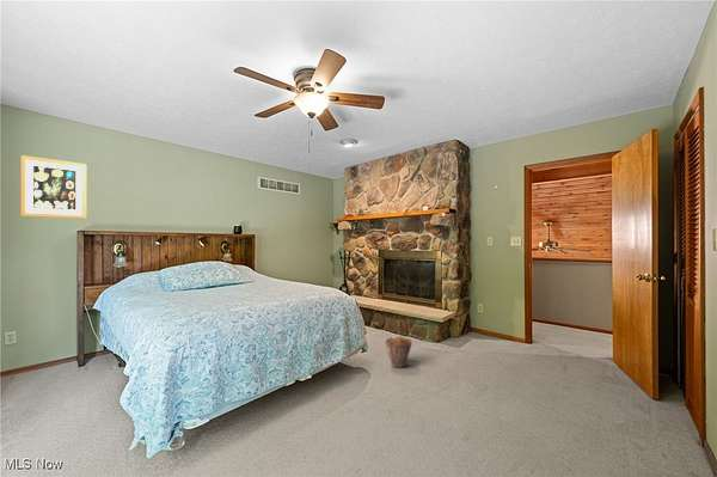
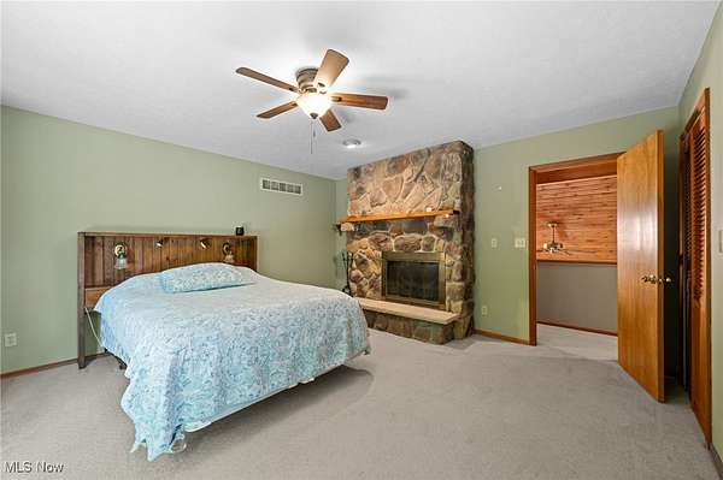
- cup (398, 353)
- wall art (55, 188)
